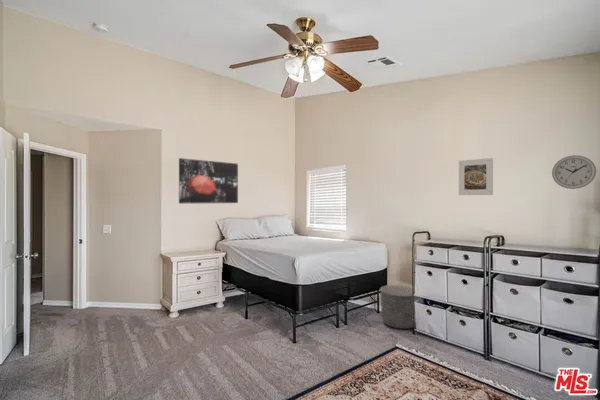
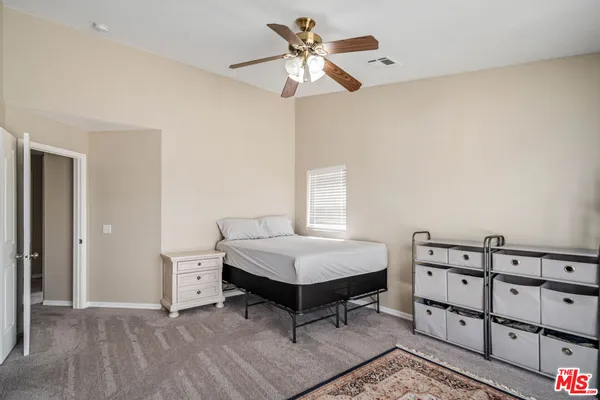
- planter (399, 306)
- wall clock (573, 172)
- wall art (210, 182)
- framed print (475, 177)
